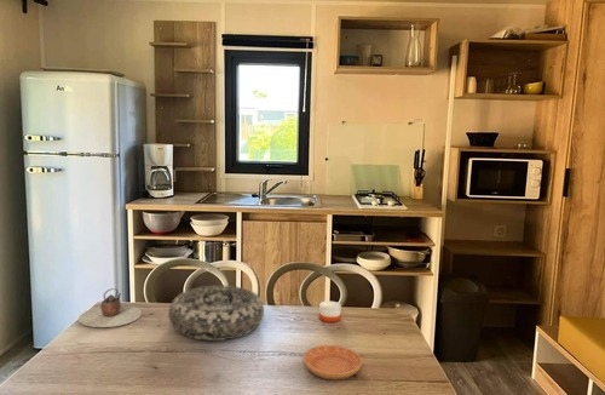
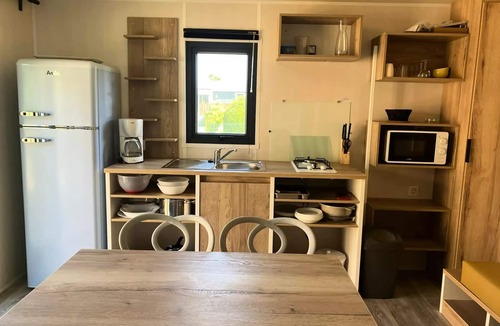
- teapot (110, 303)
- candle (330, 304)
- saucer (332, 362)
- decorative bowl (217, 311)
